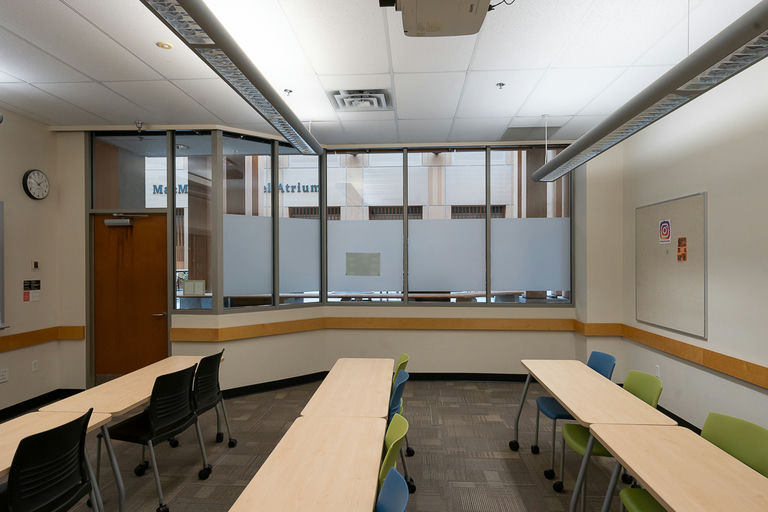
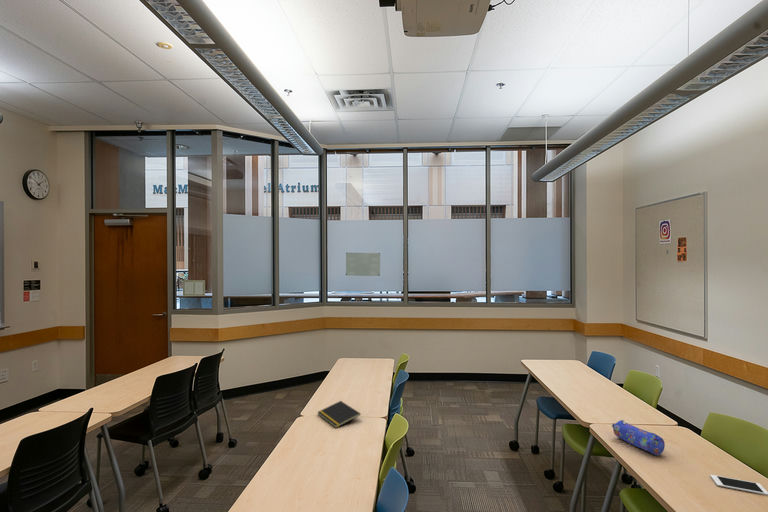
+ notepad (338, 413)
+ pencil case (637, 435)
+ cell phone (738, 484)
